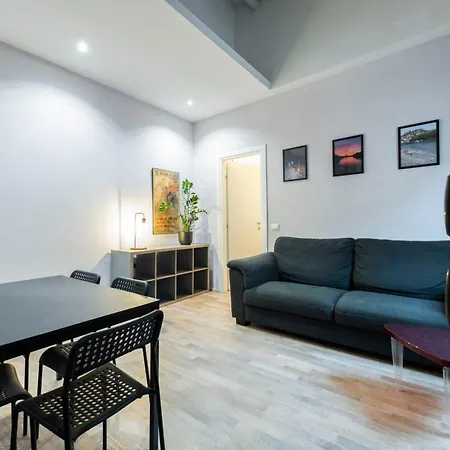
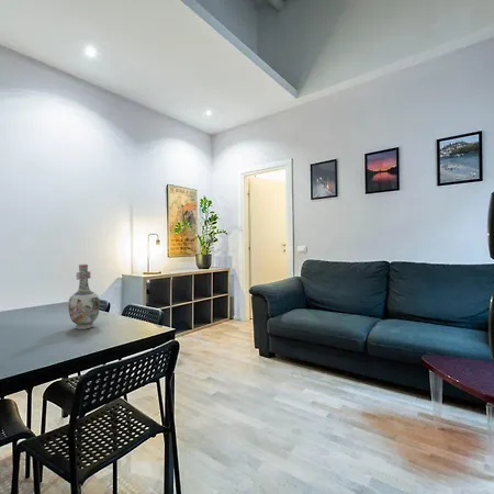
+ vase (83, 295)
